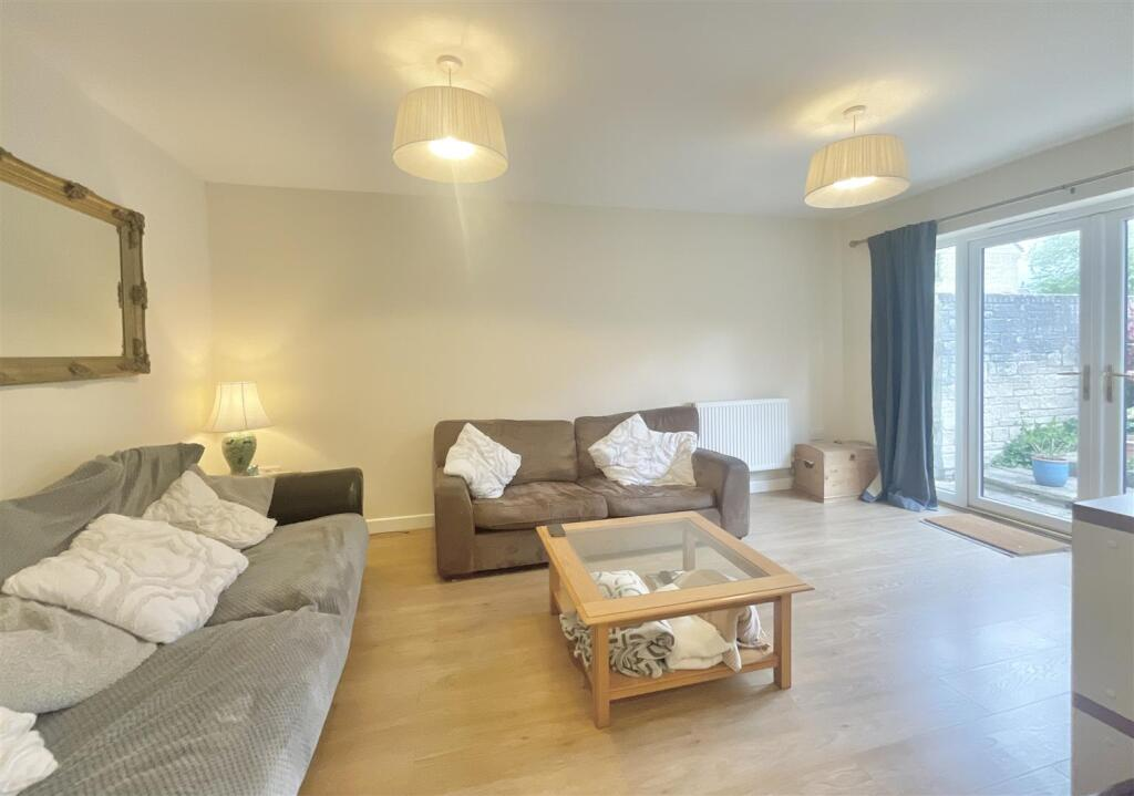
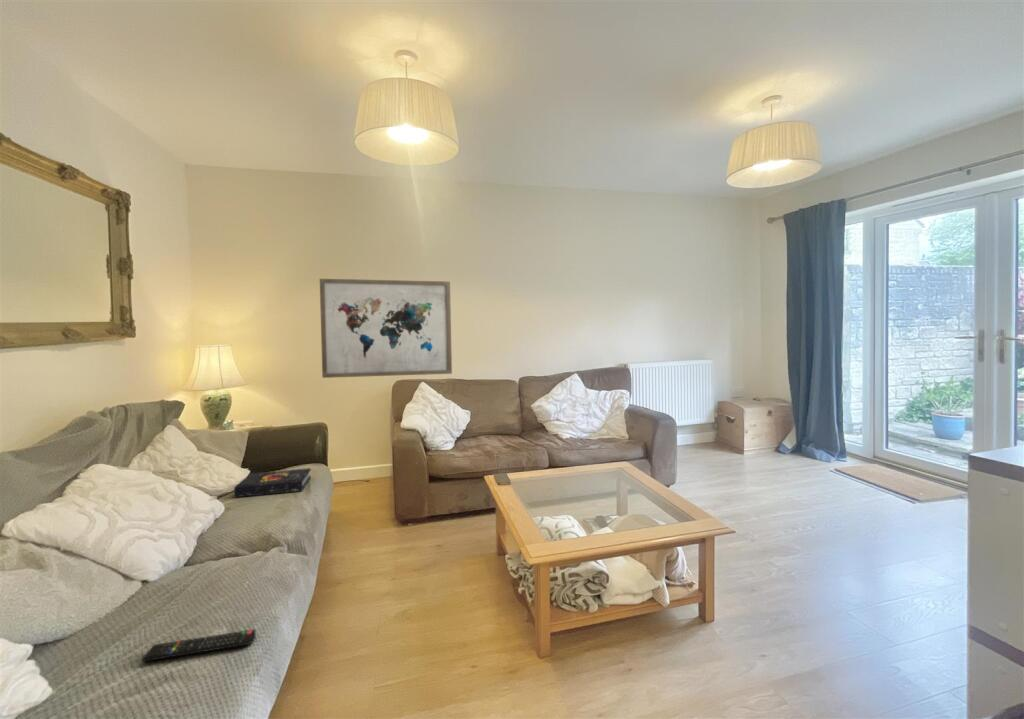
+ book (275, 481)
+ wall art (388, 328)
+ remote control (202, 645)
